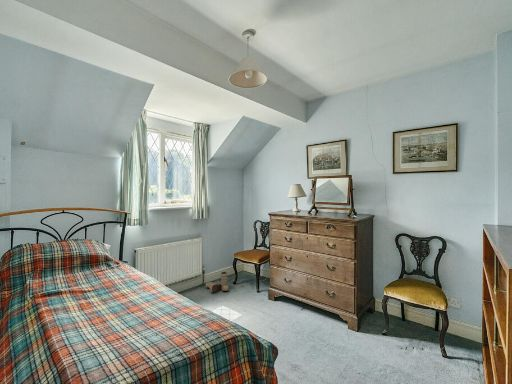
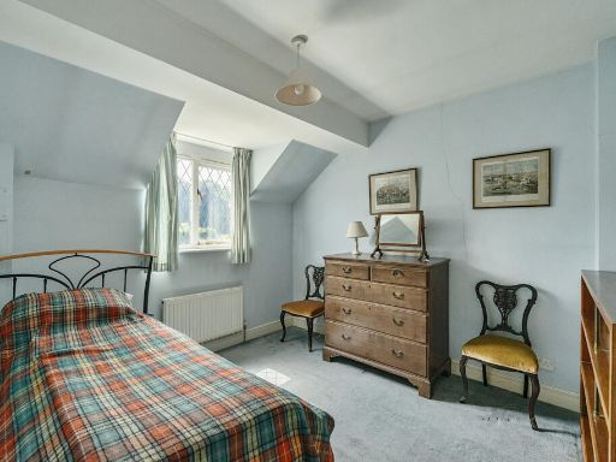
- boots (217, 283)
